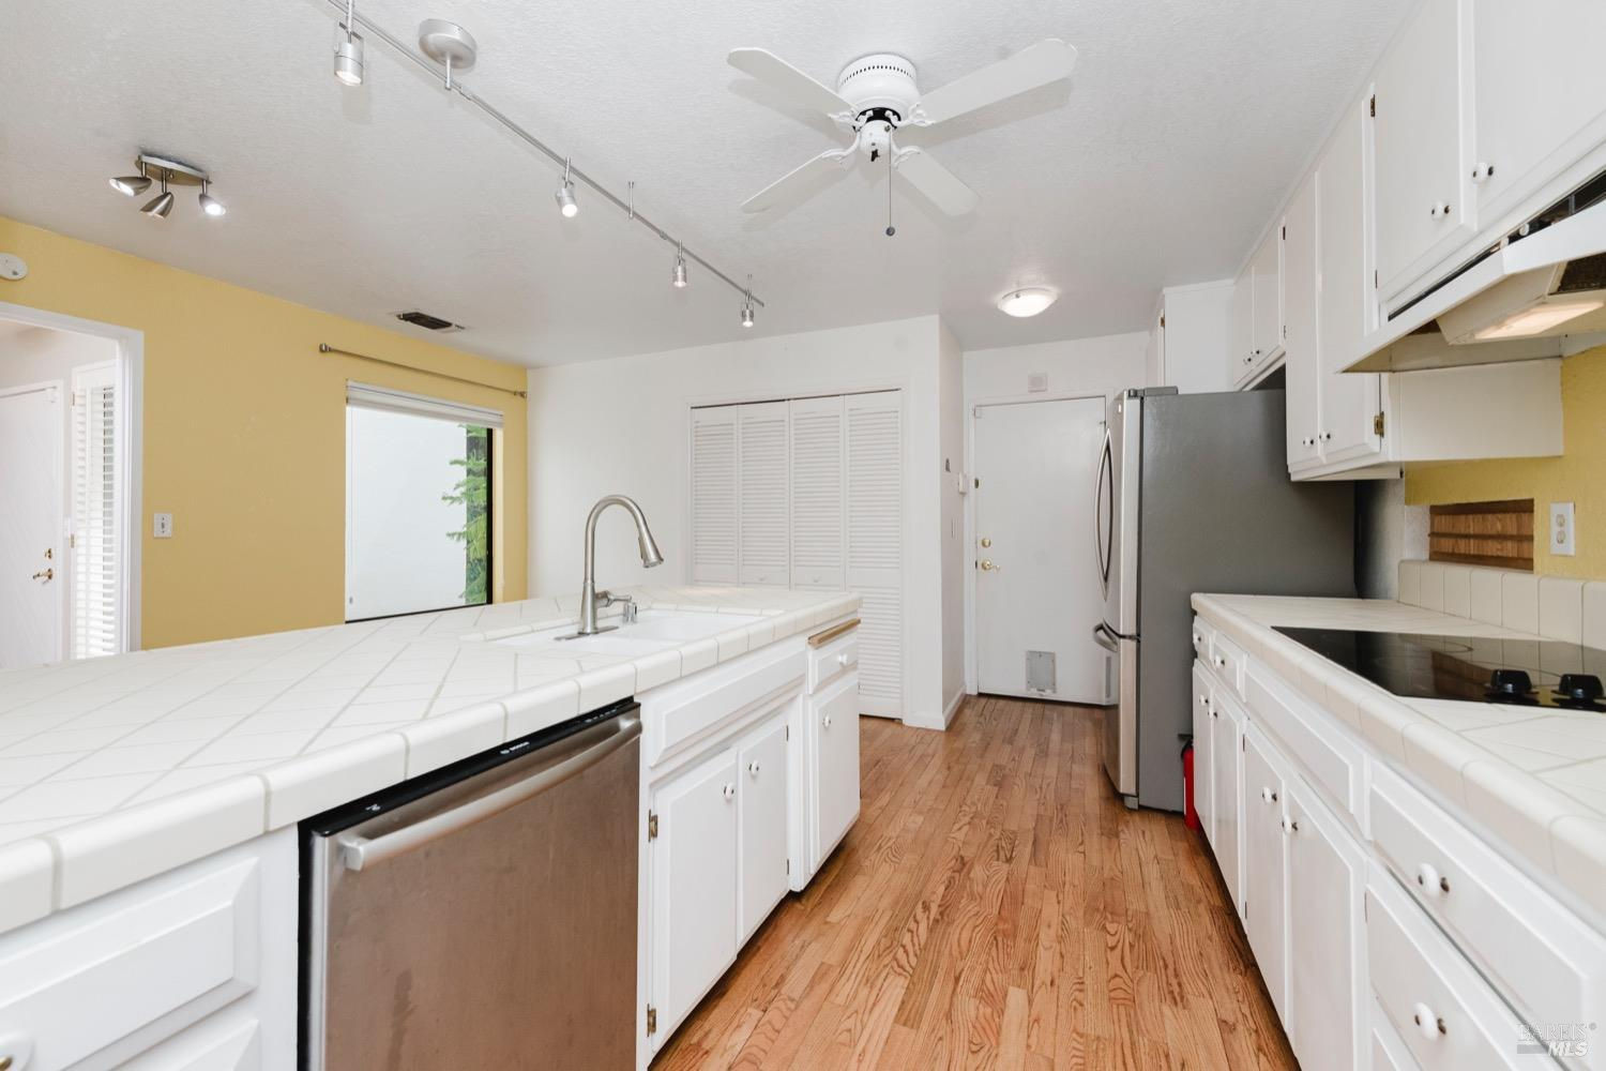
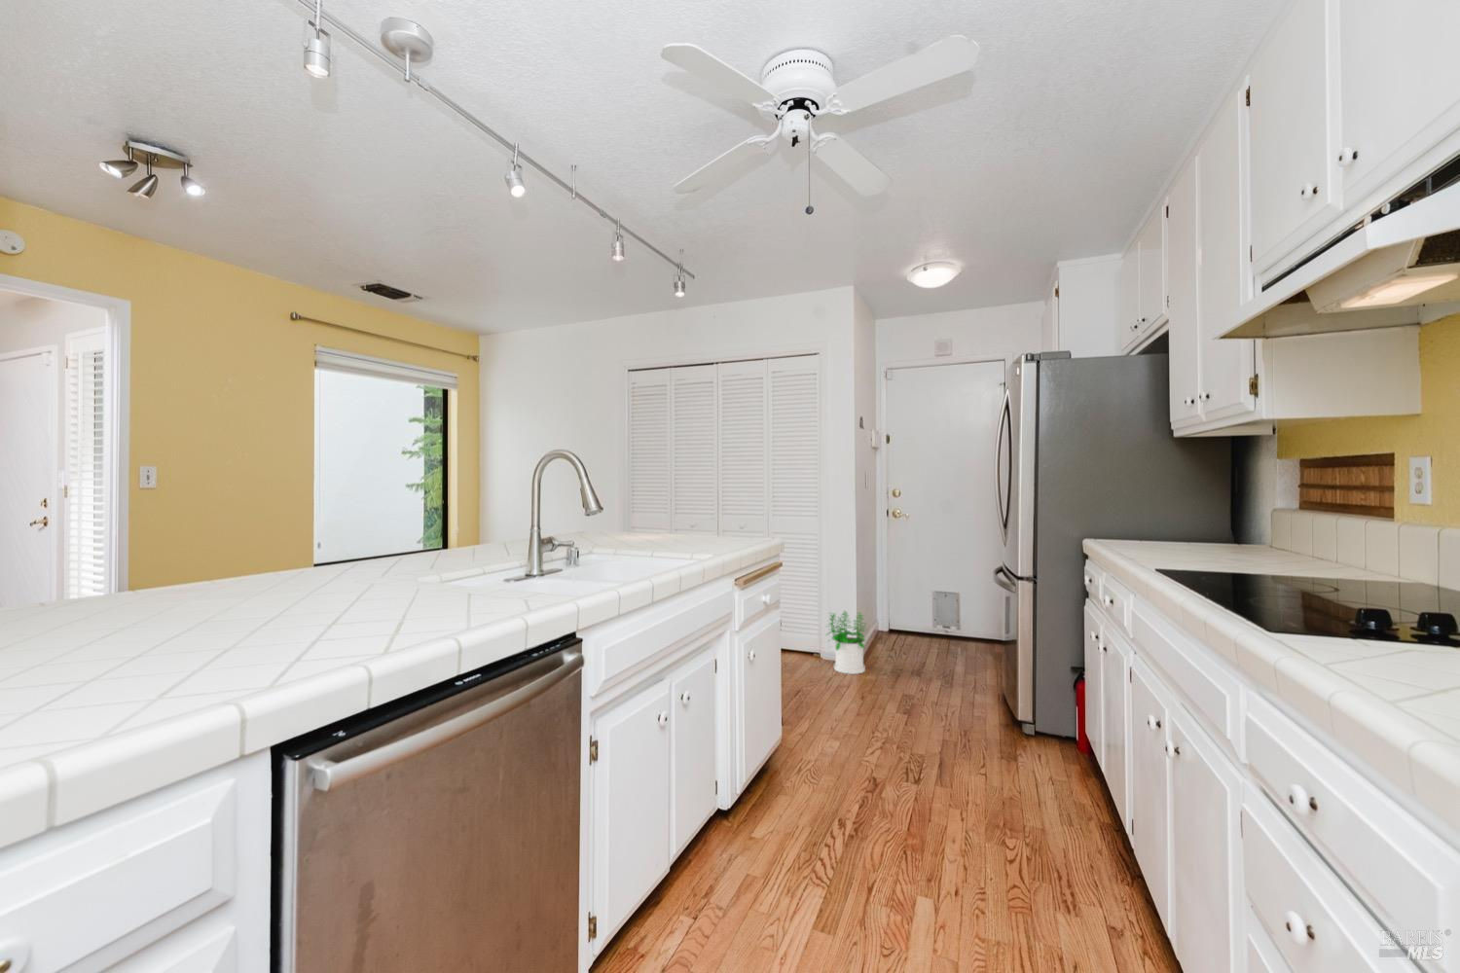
+ potted plant (845, 640)
